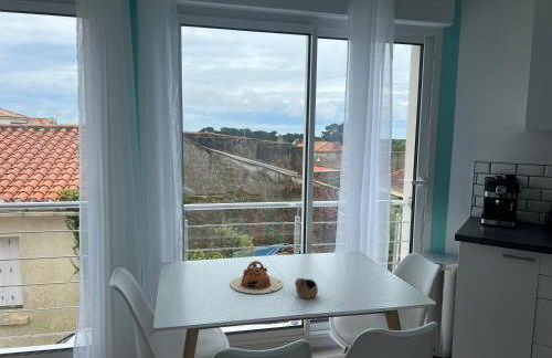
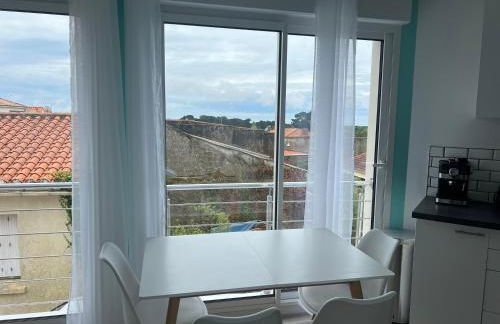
- cup (304, 285)
- teapot (256, 272)
